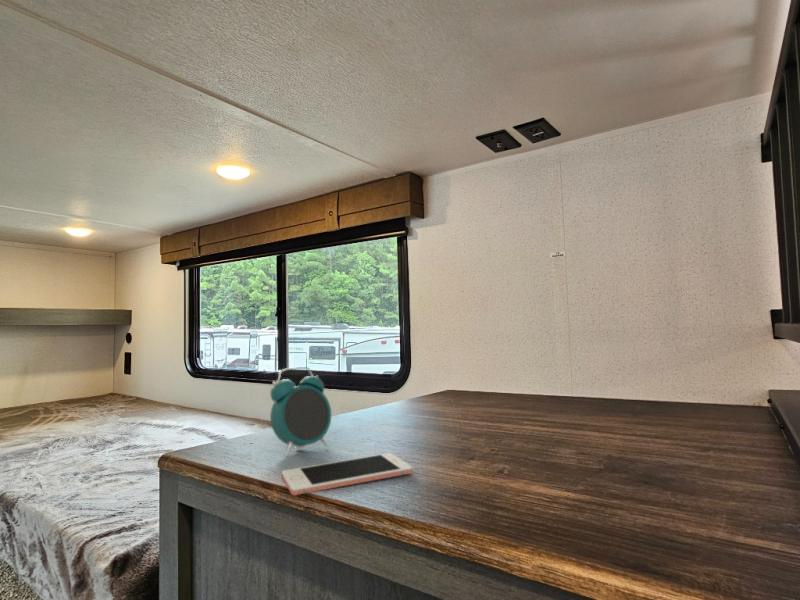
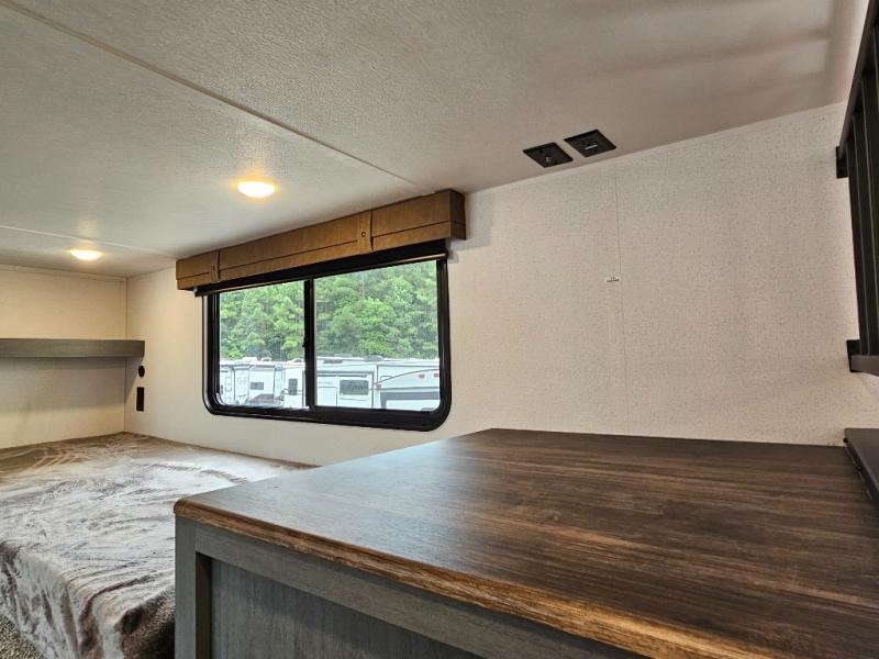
- alarm clock (300, 408)
- cell phone (347, 472)
